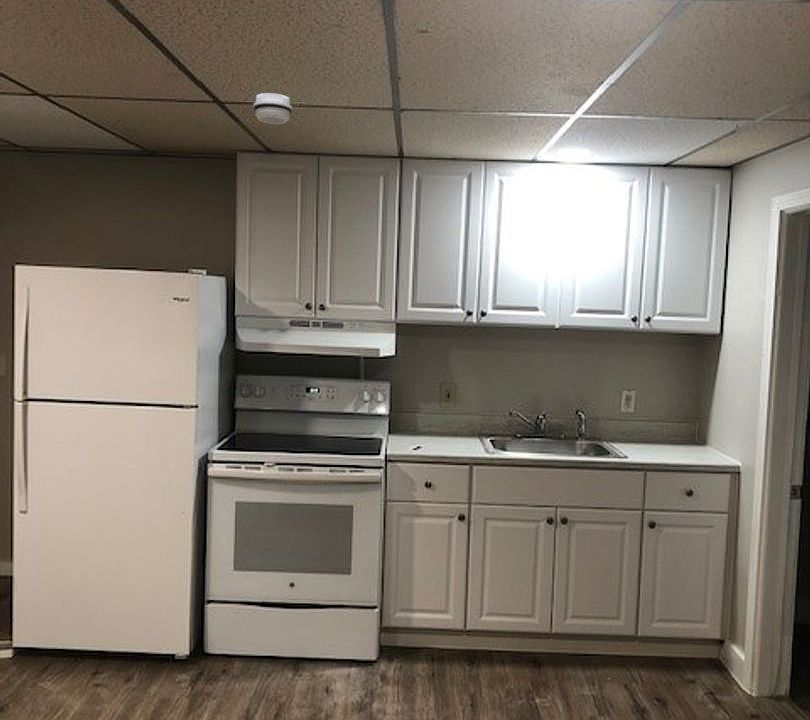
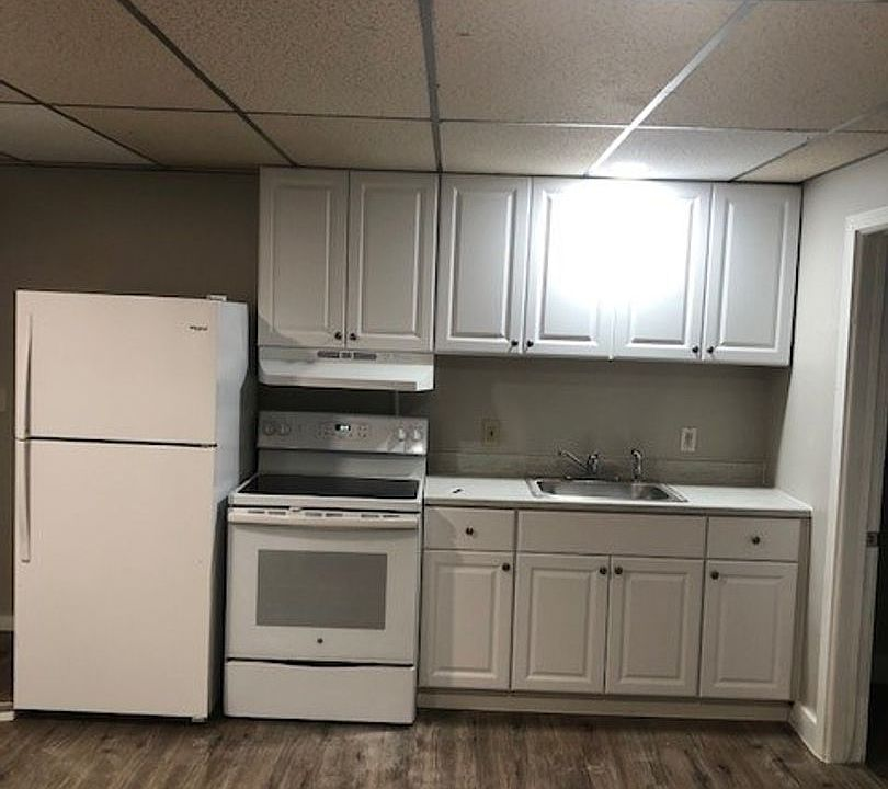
- smoke detector (272, 109)
